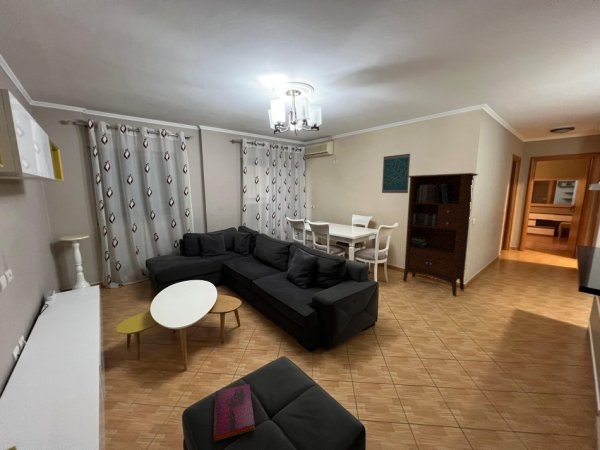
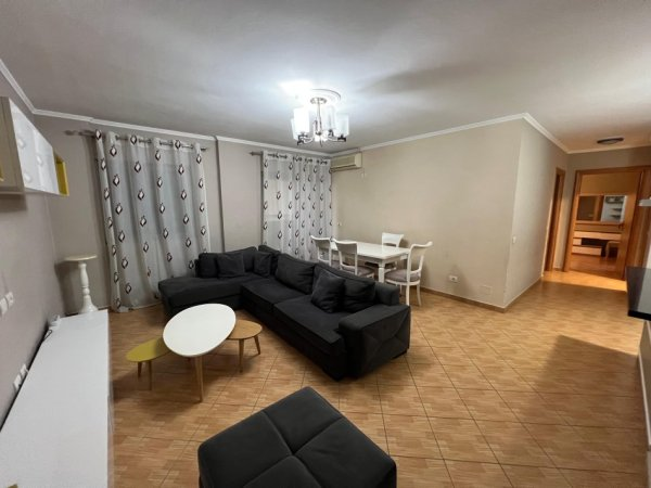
- bookcase (436, 232)
- wall art (395, 174)
- hardback book (233, 409)
